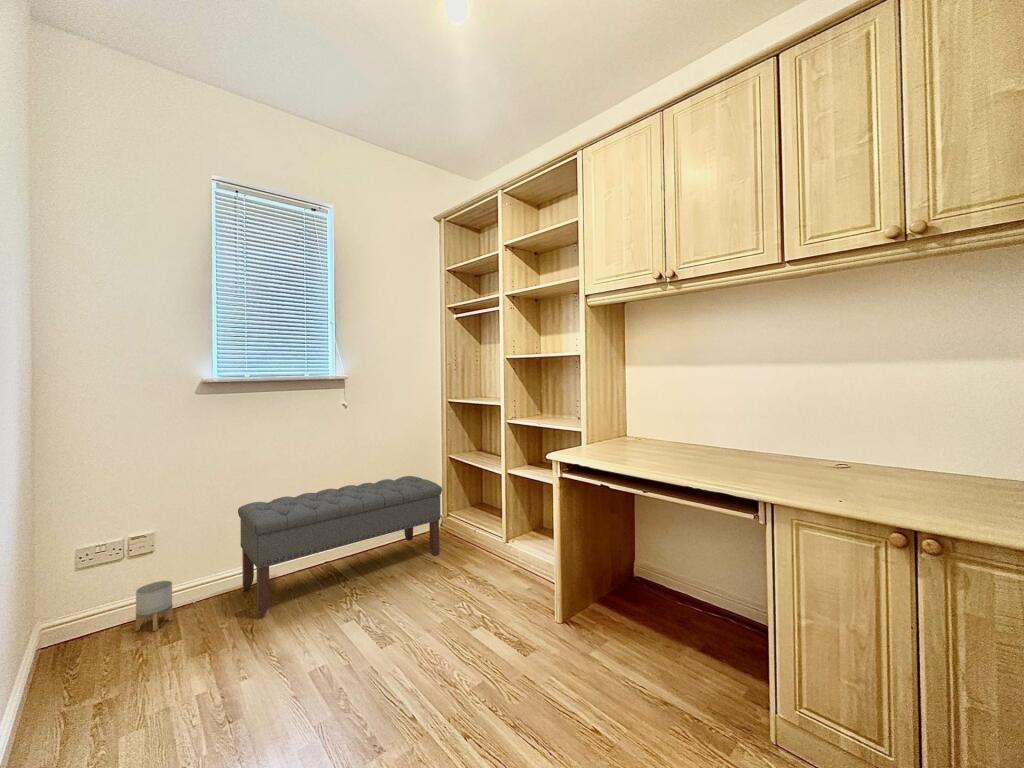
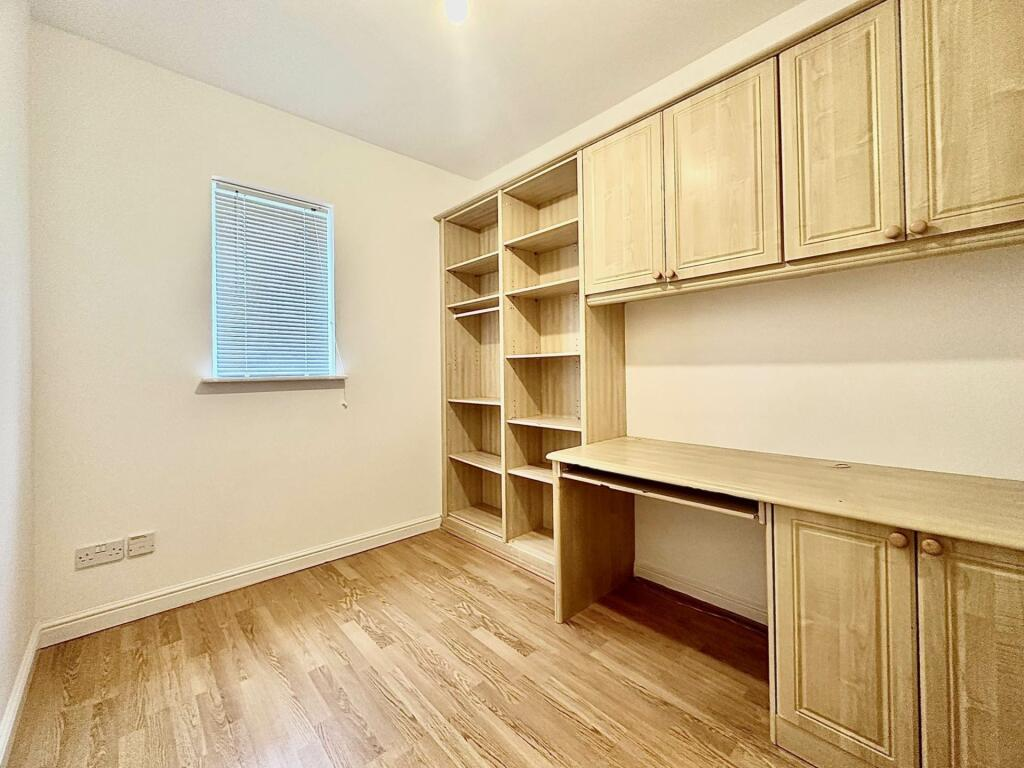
- planter (154, 605)
- bench (349, 530)
